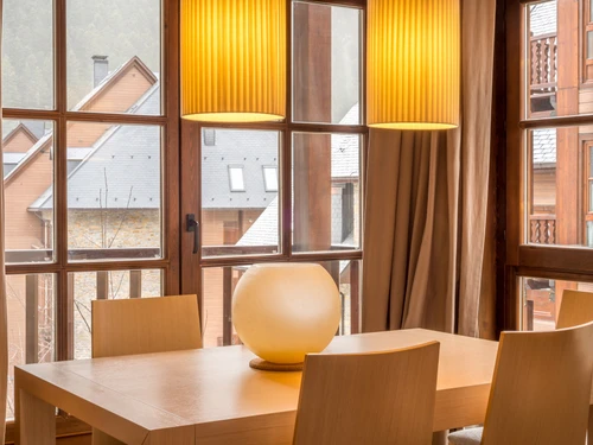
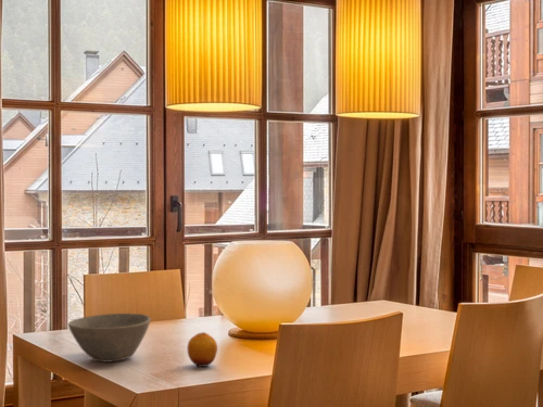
+ bowl (110, 339)
+ fruit (202, 348)
